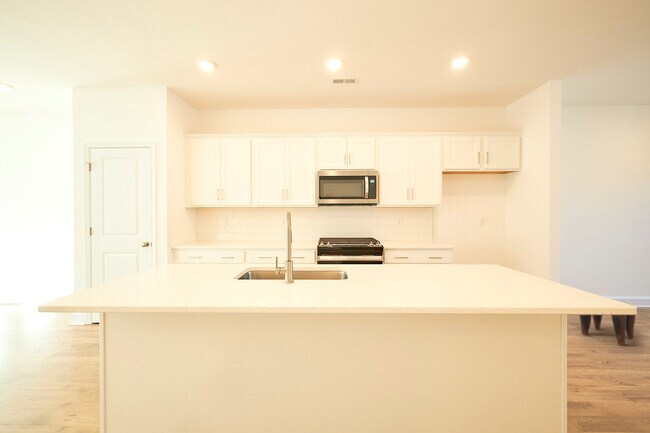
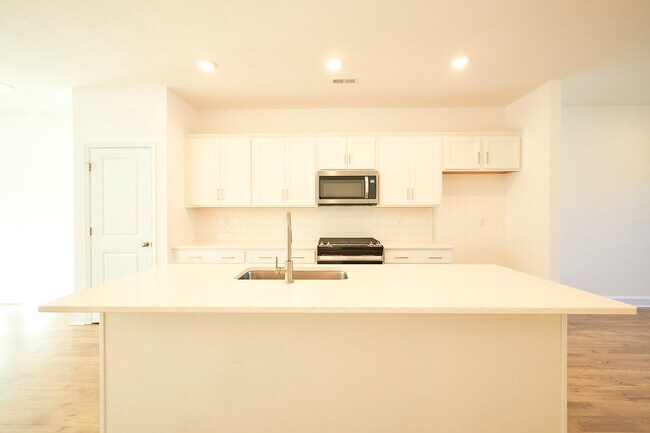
- stool (601, 319)
